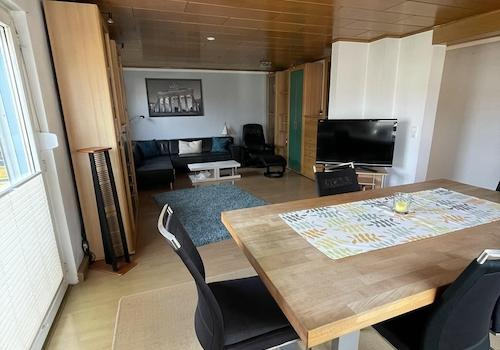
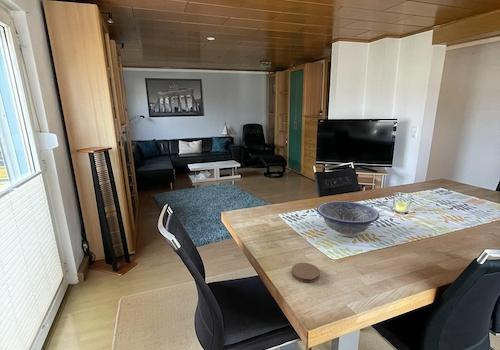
+ coaster (305, 272)
+ decorative bowl (346, 221)
